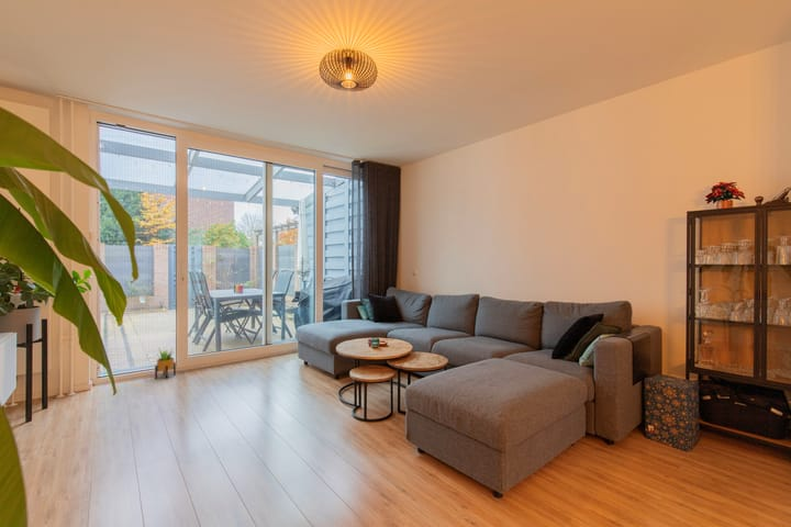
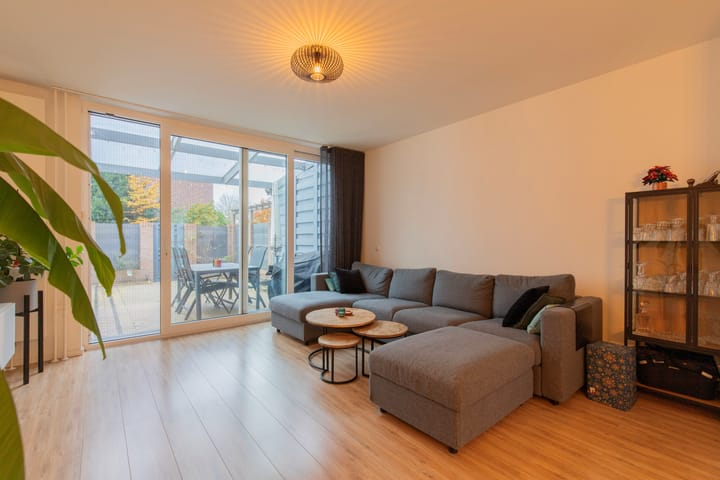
- potted plant (165, 361)
